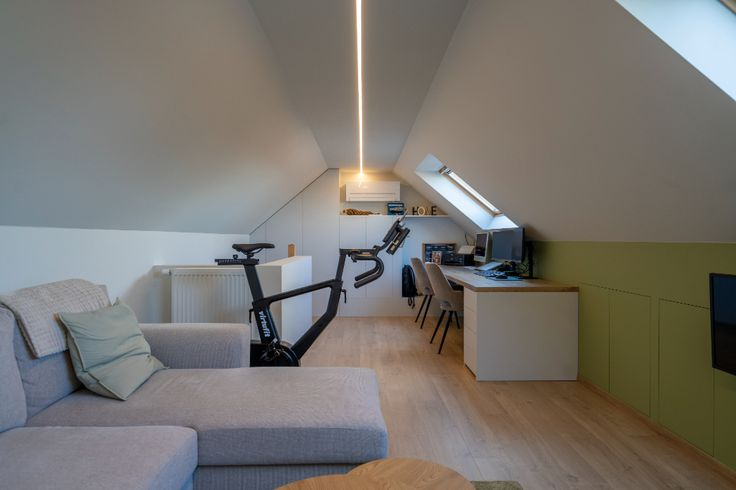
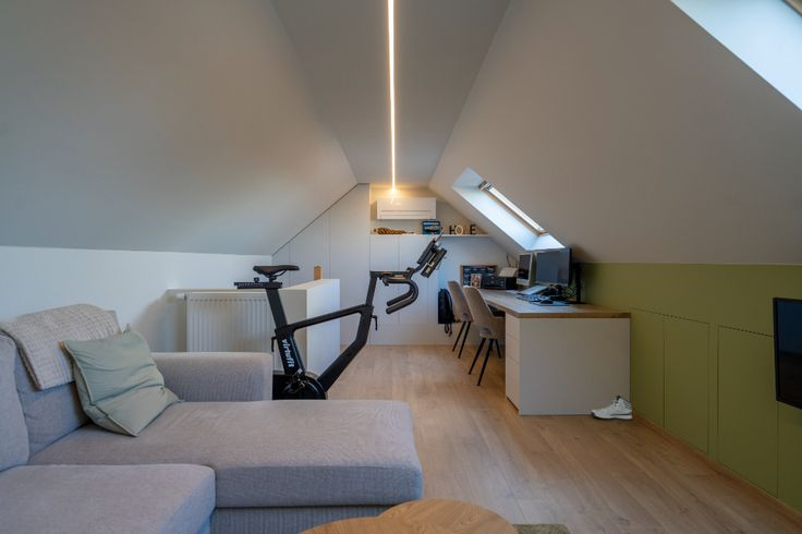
+ sneaker (610, 405)
